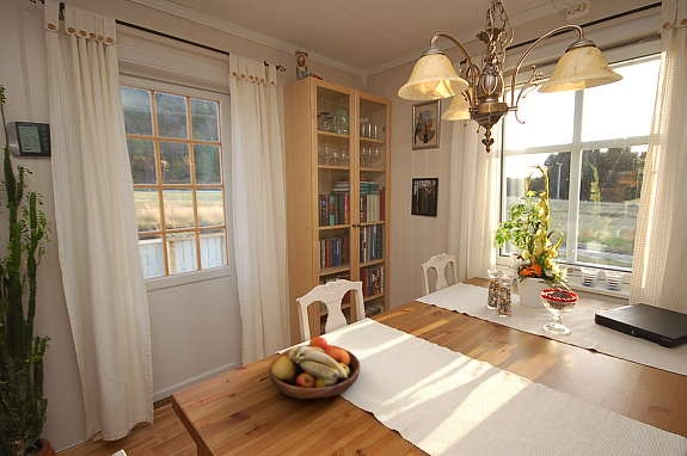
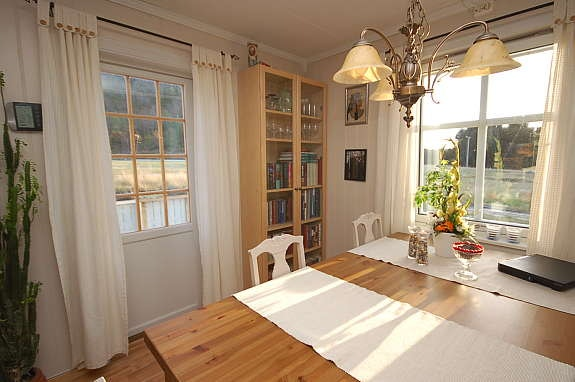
- fruit bowl (315, 361)
